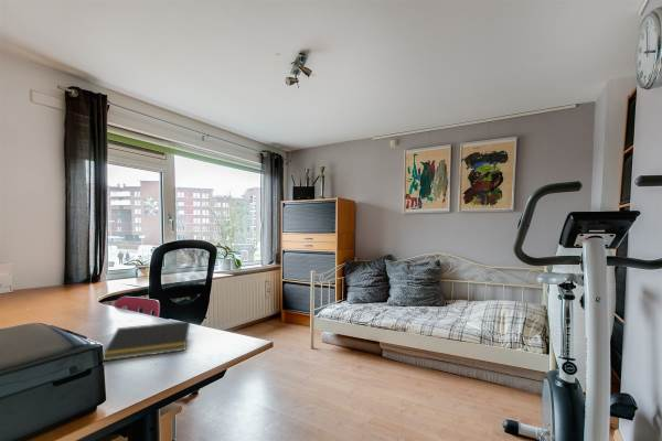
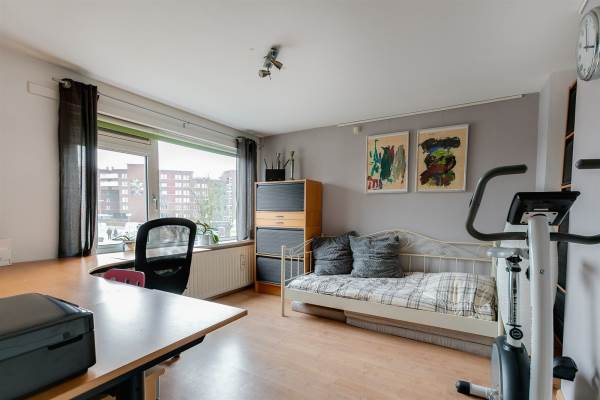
- notepad (150, 338)
